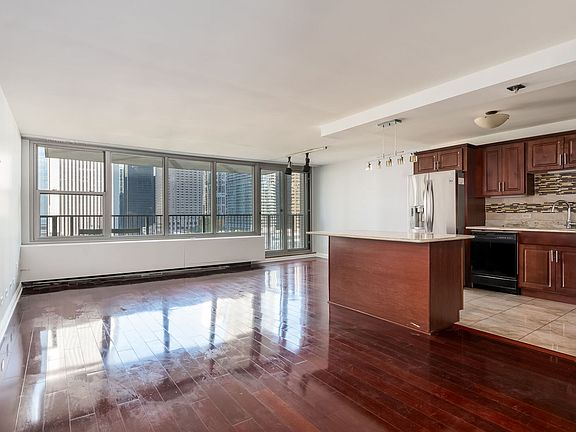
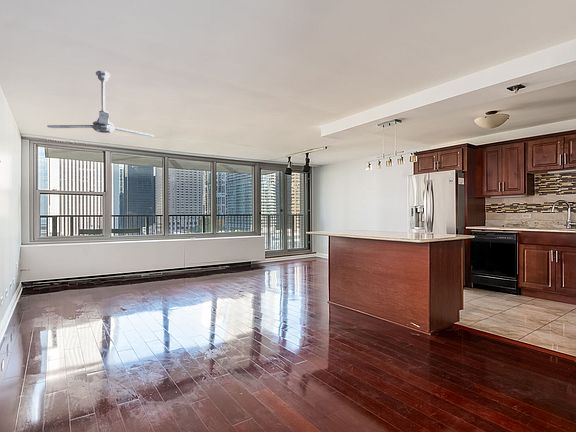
+ ceiling fan (103, 98)
